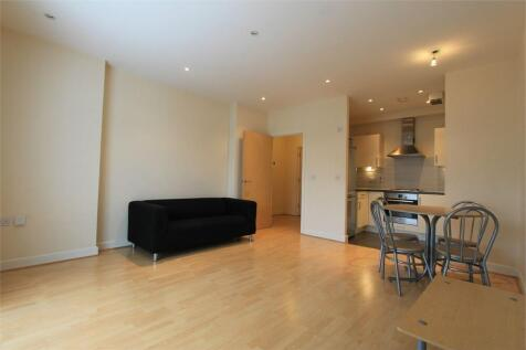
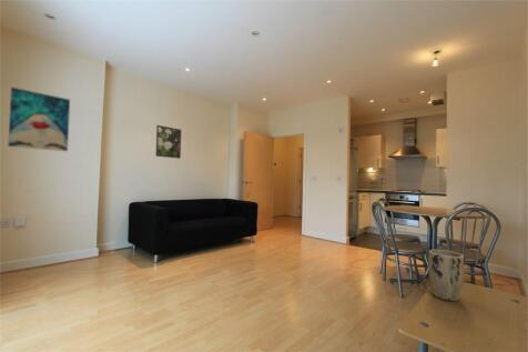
+ wall art (41, 121)
+ plant pot (445, 274)
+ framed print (169, 142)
